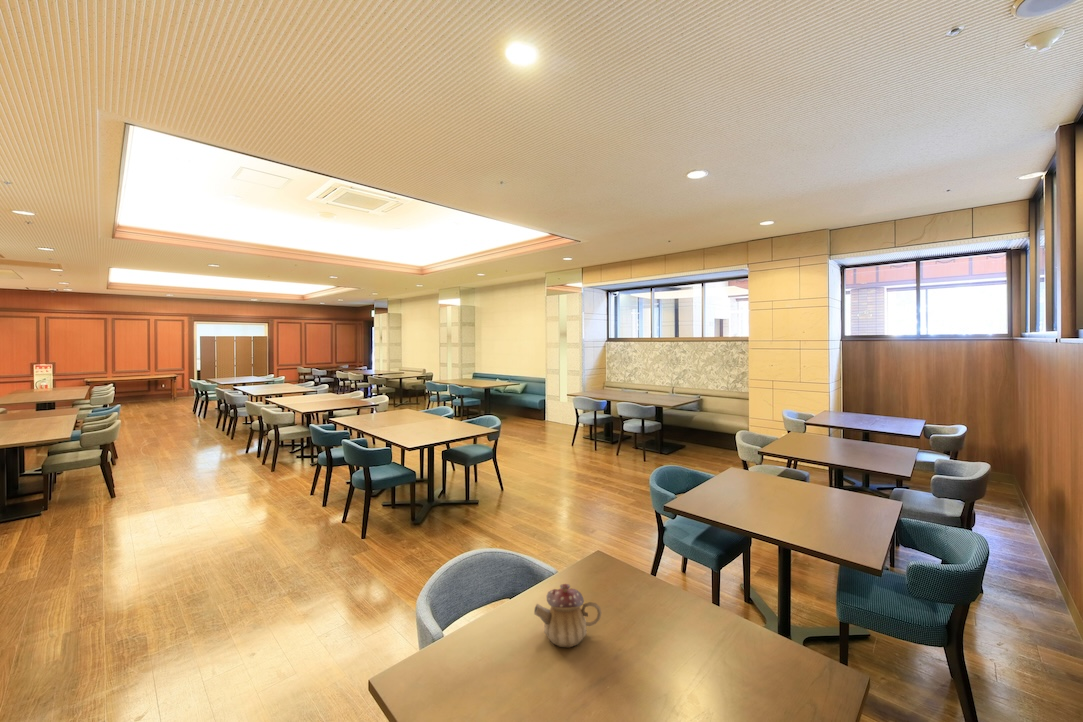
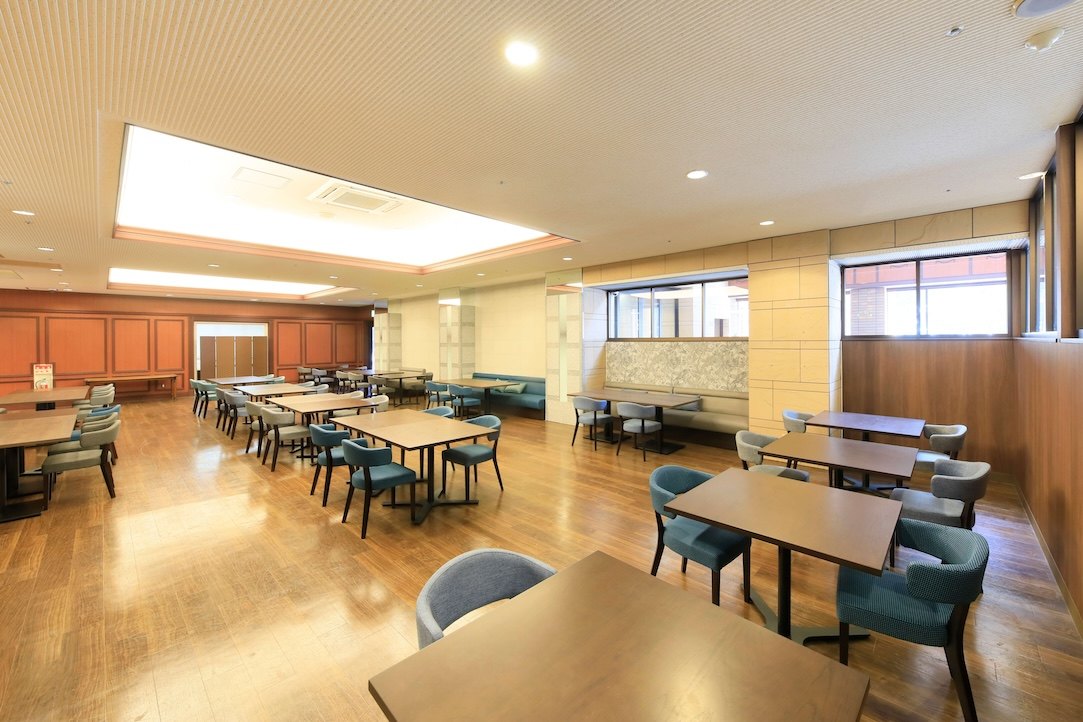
- teapot (568, 609)
